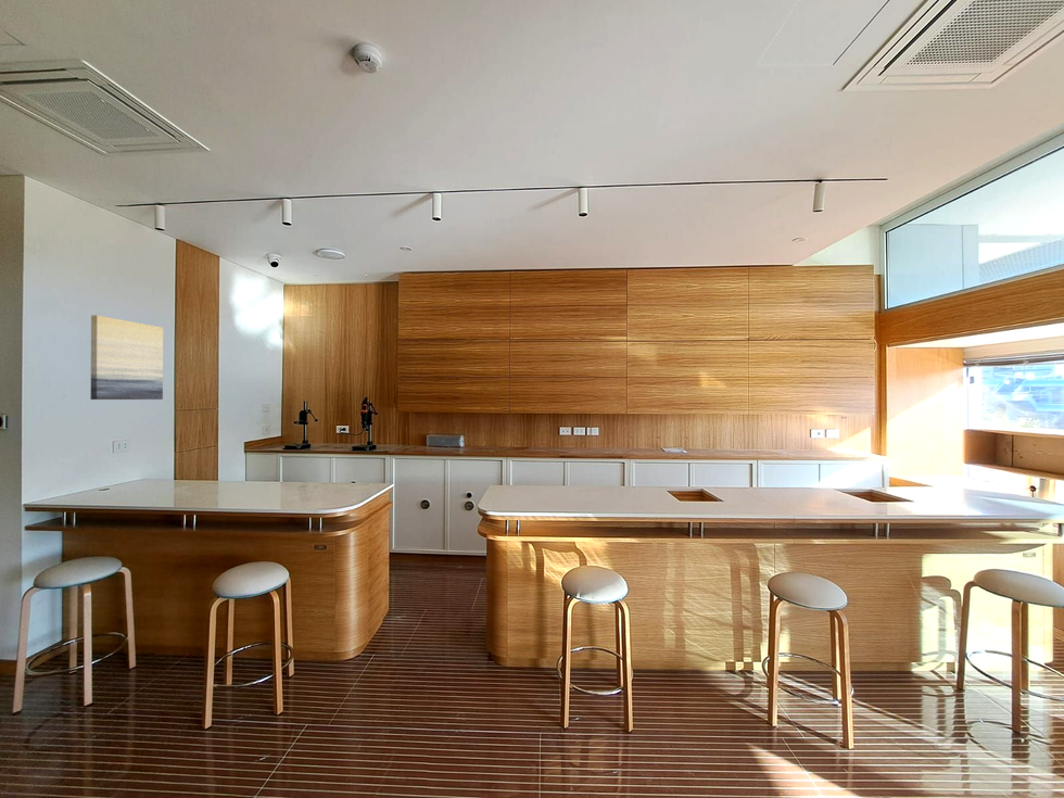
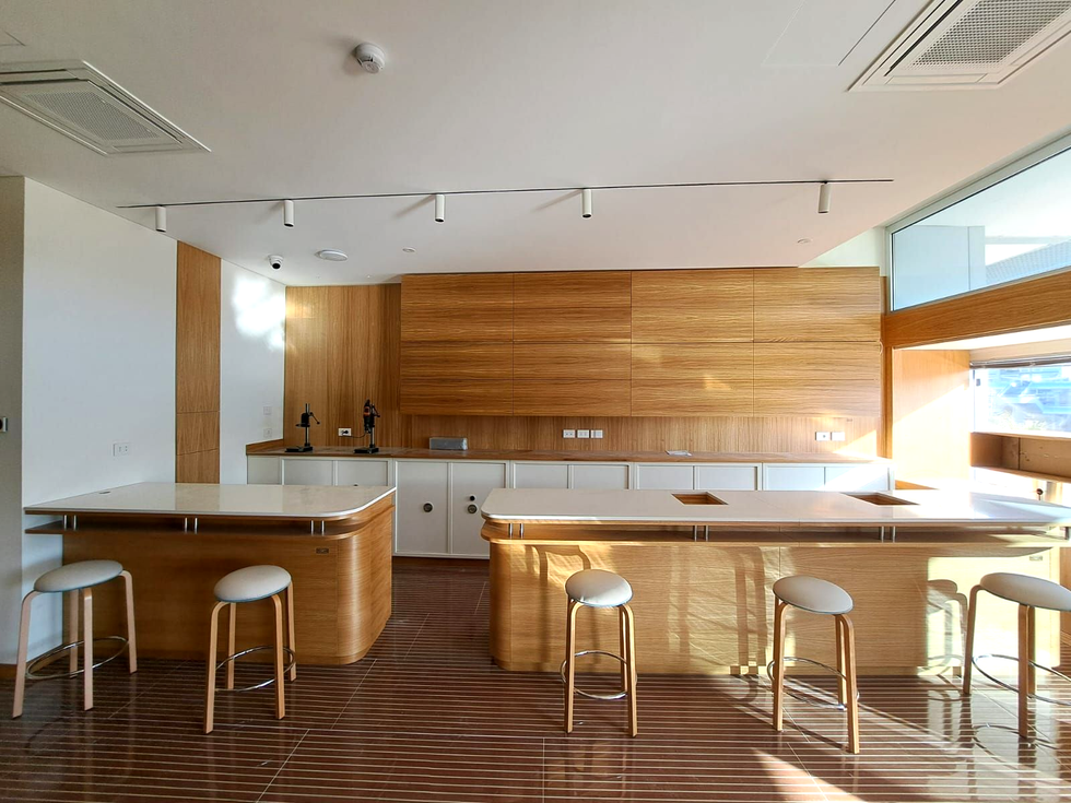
- wall art (129, 360)
